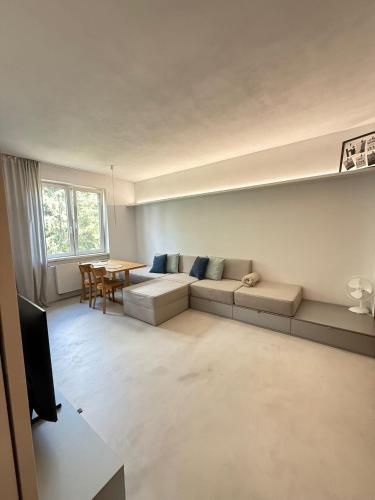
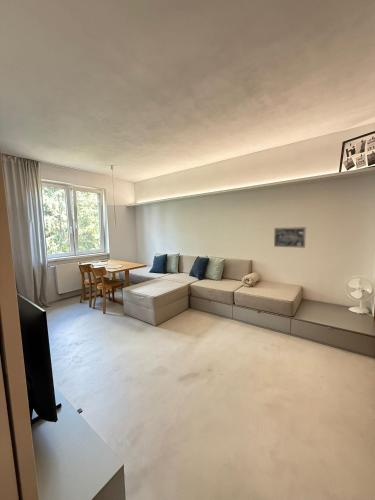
+ wall art (289, 237)
